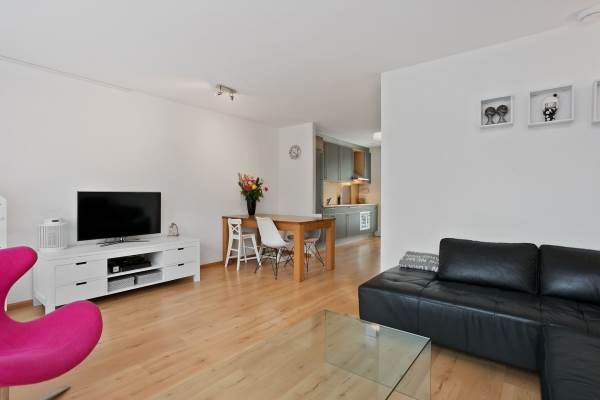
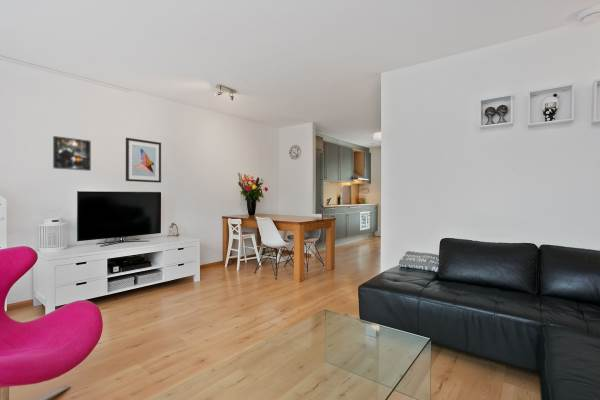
+ wall art (144, 161)
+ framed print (72, 154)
